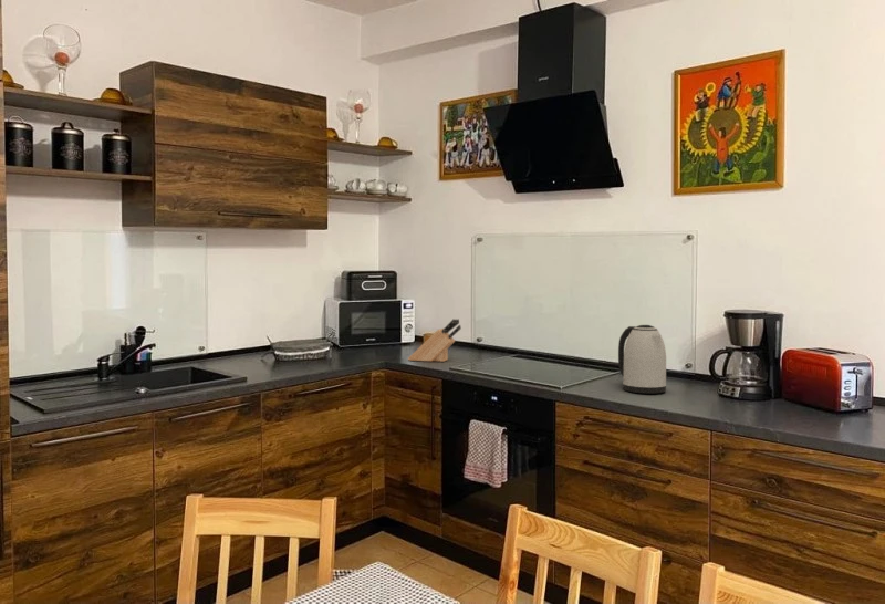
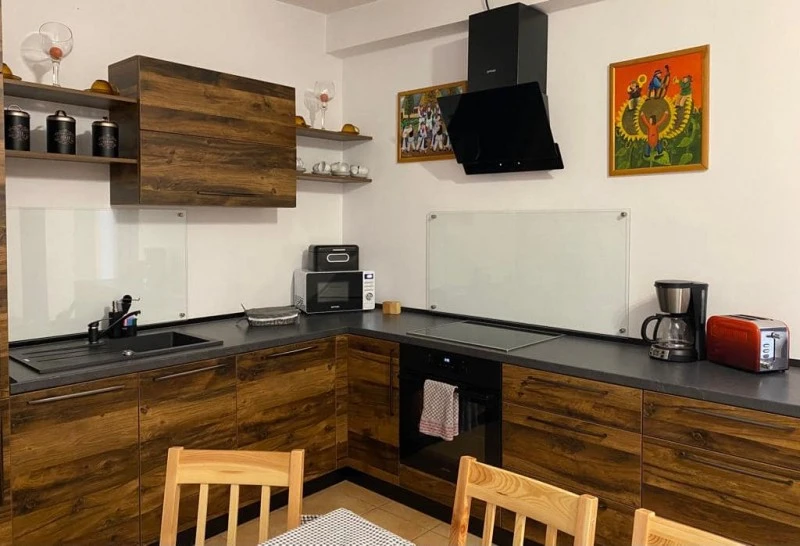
- knife block (435, 339)
- kettle (638, 356)
